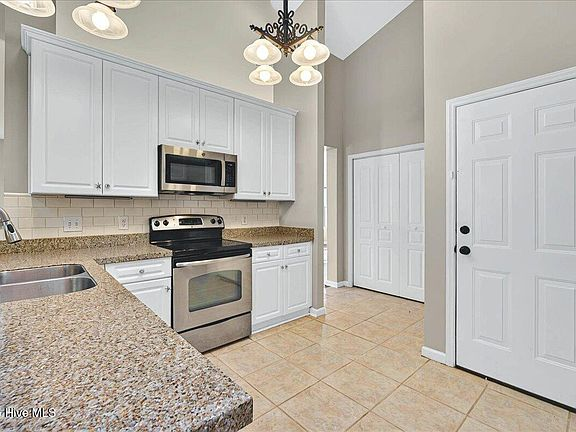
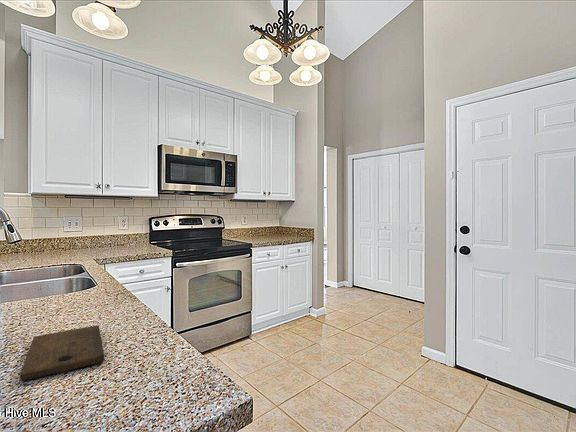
+ cutting board (66, 348)
